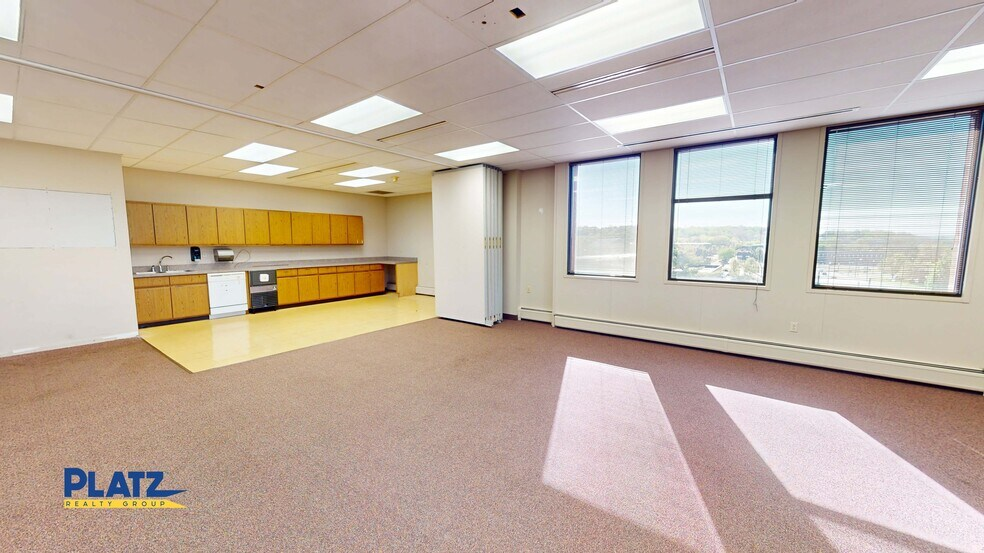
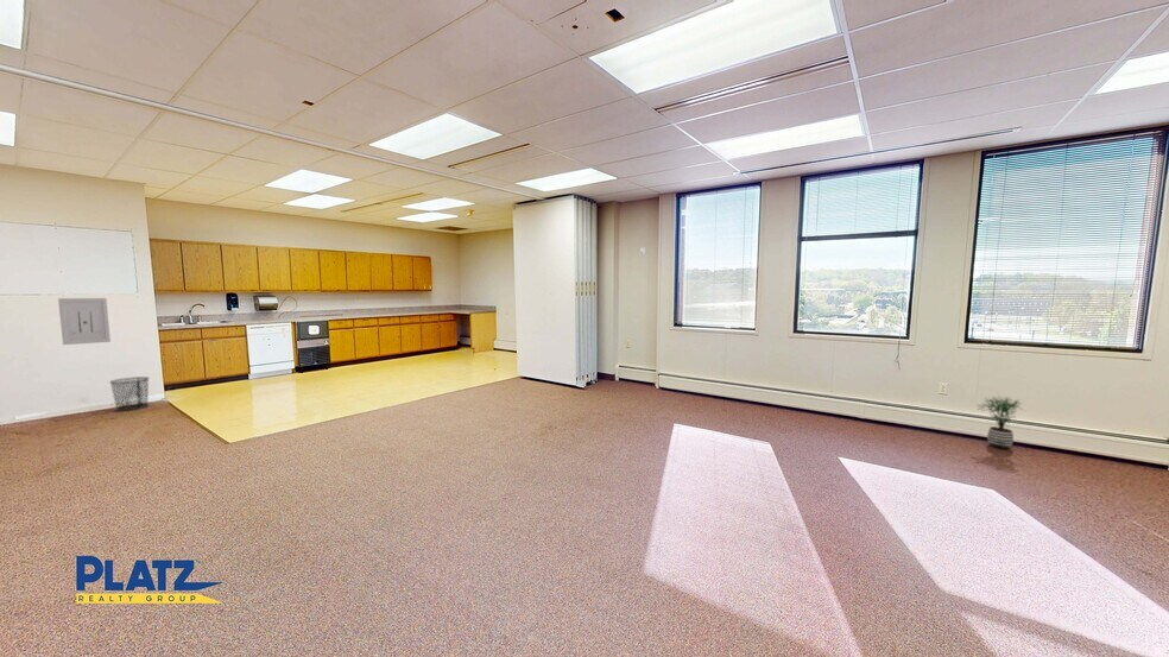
+ waste bin (129, 393)
+ wall art (84, 321)
+ potted plant (999, 421)
